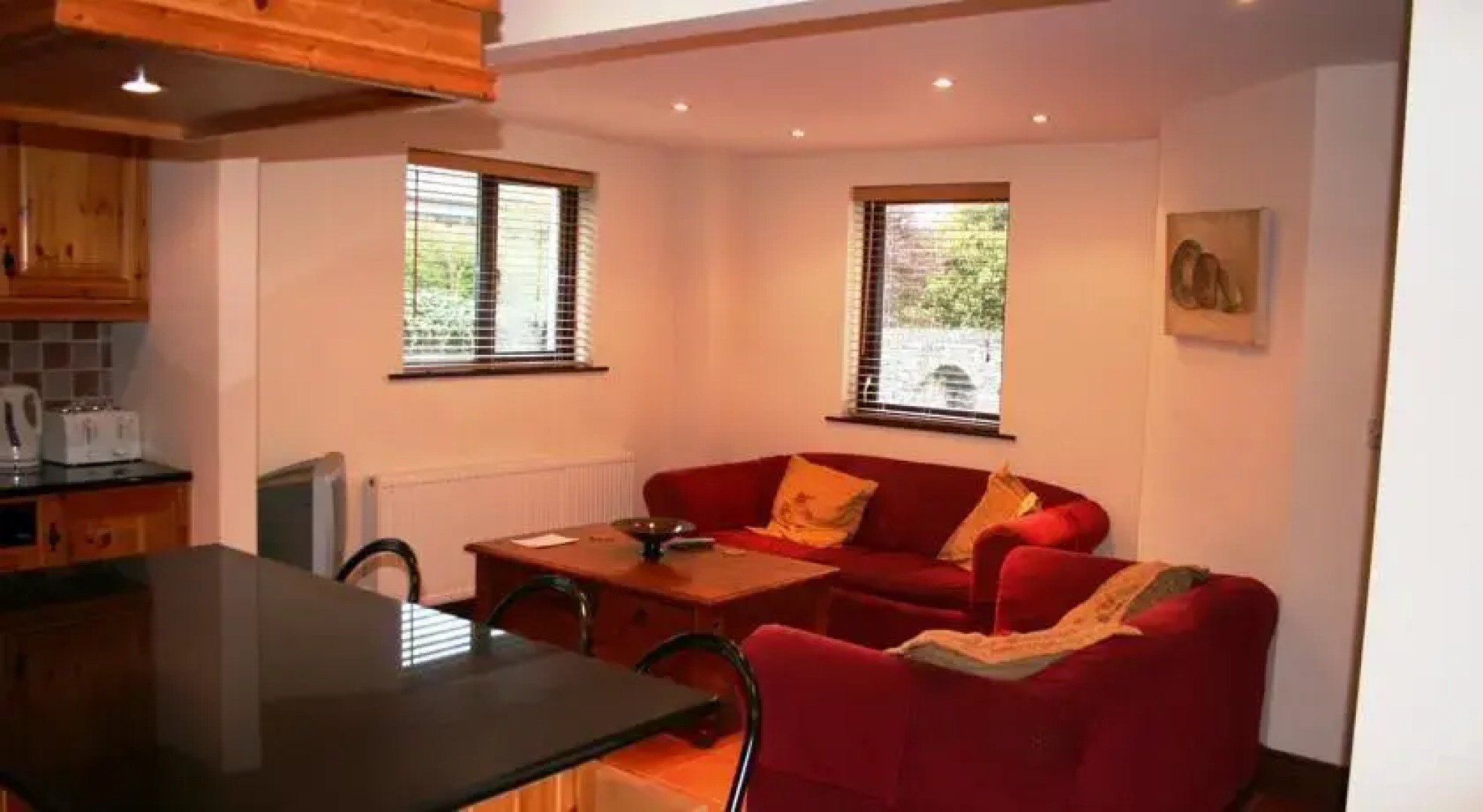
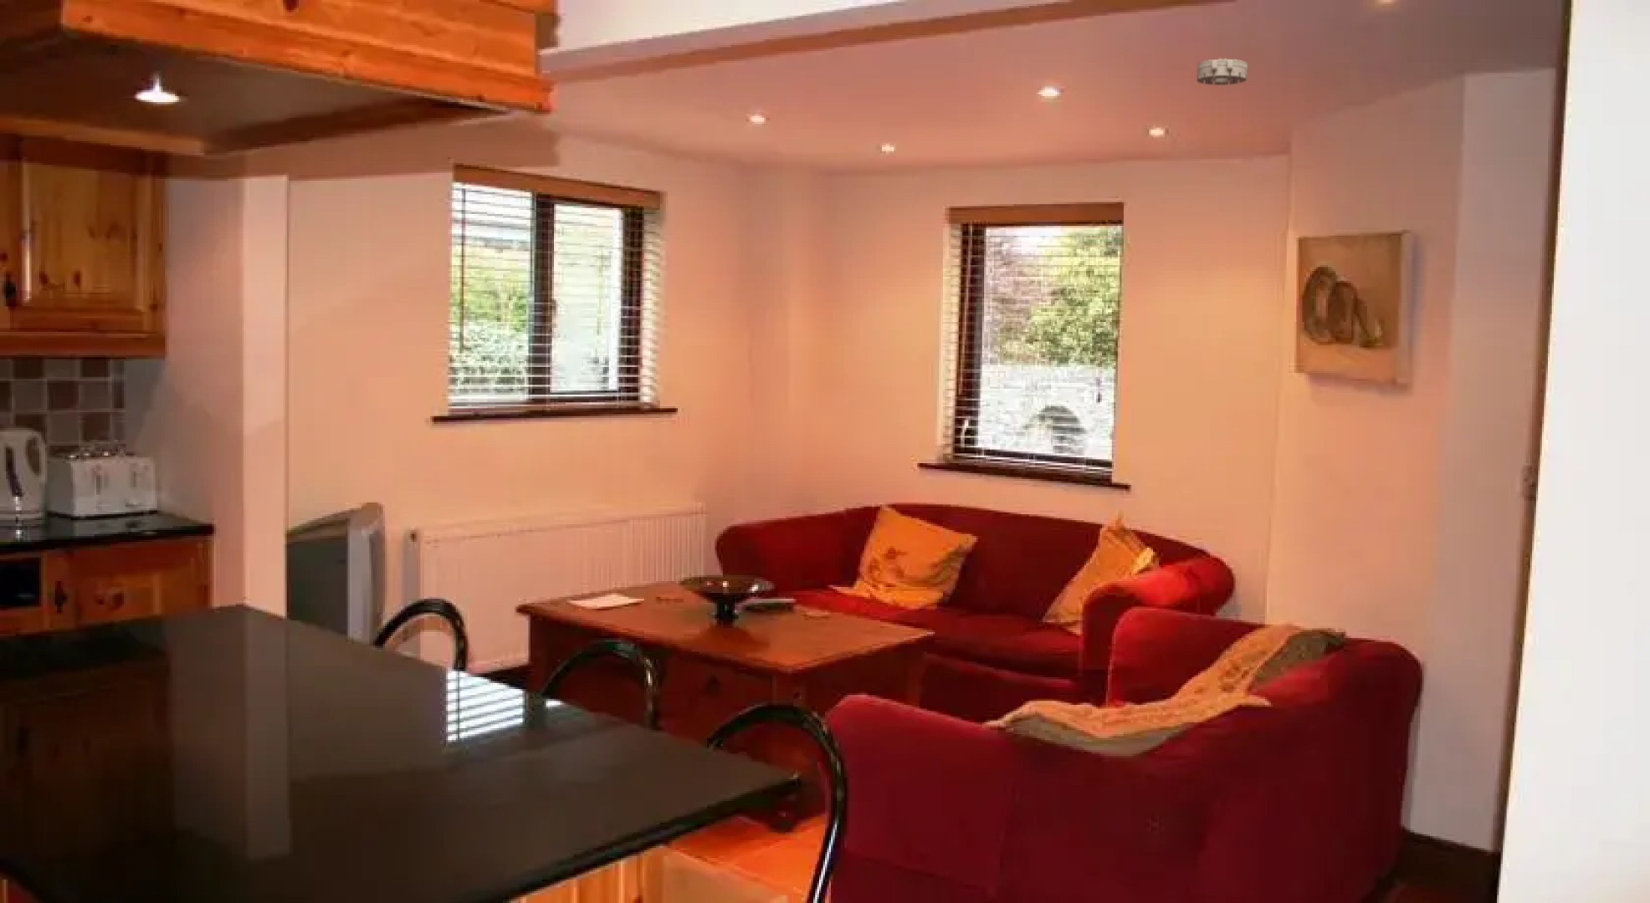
+ smoke detector (1222, 71)
